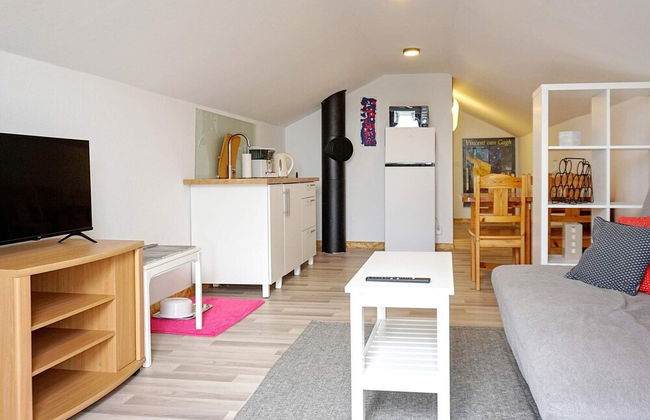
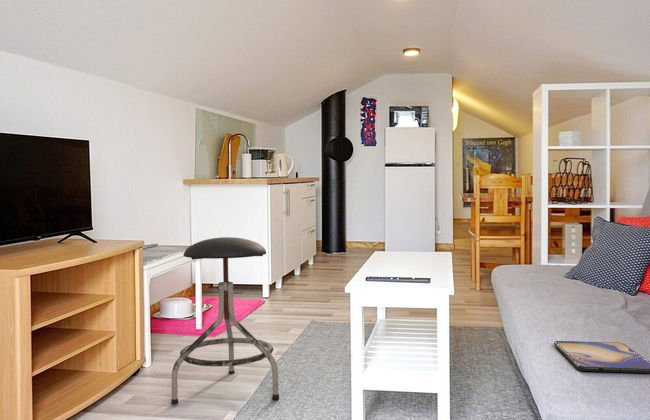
+ tablet (602, 355)
+ stool (232, 314)
